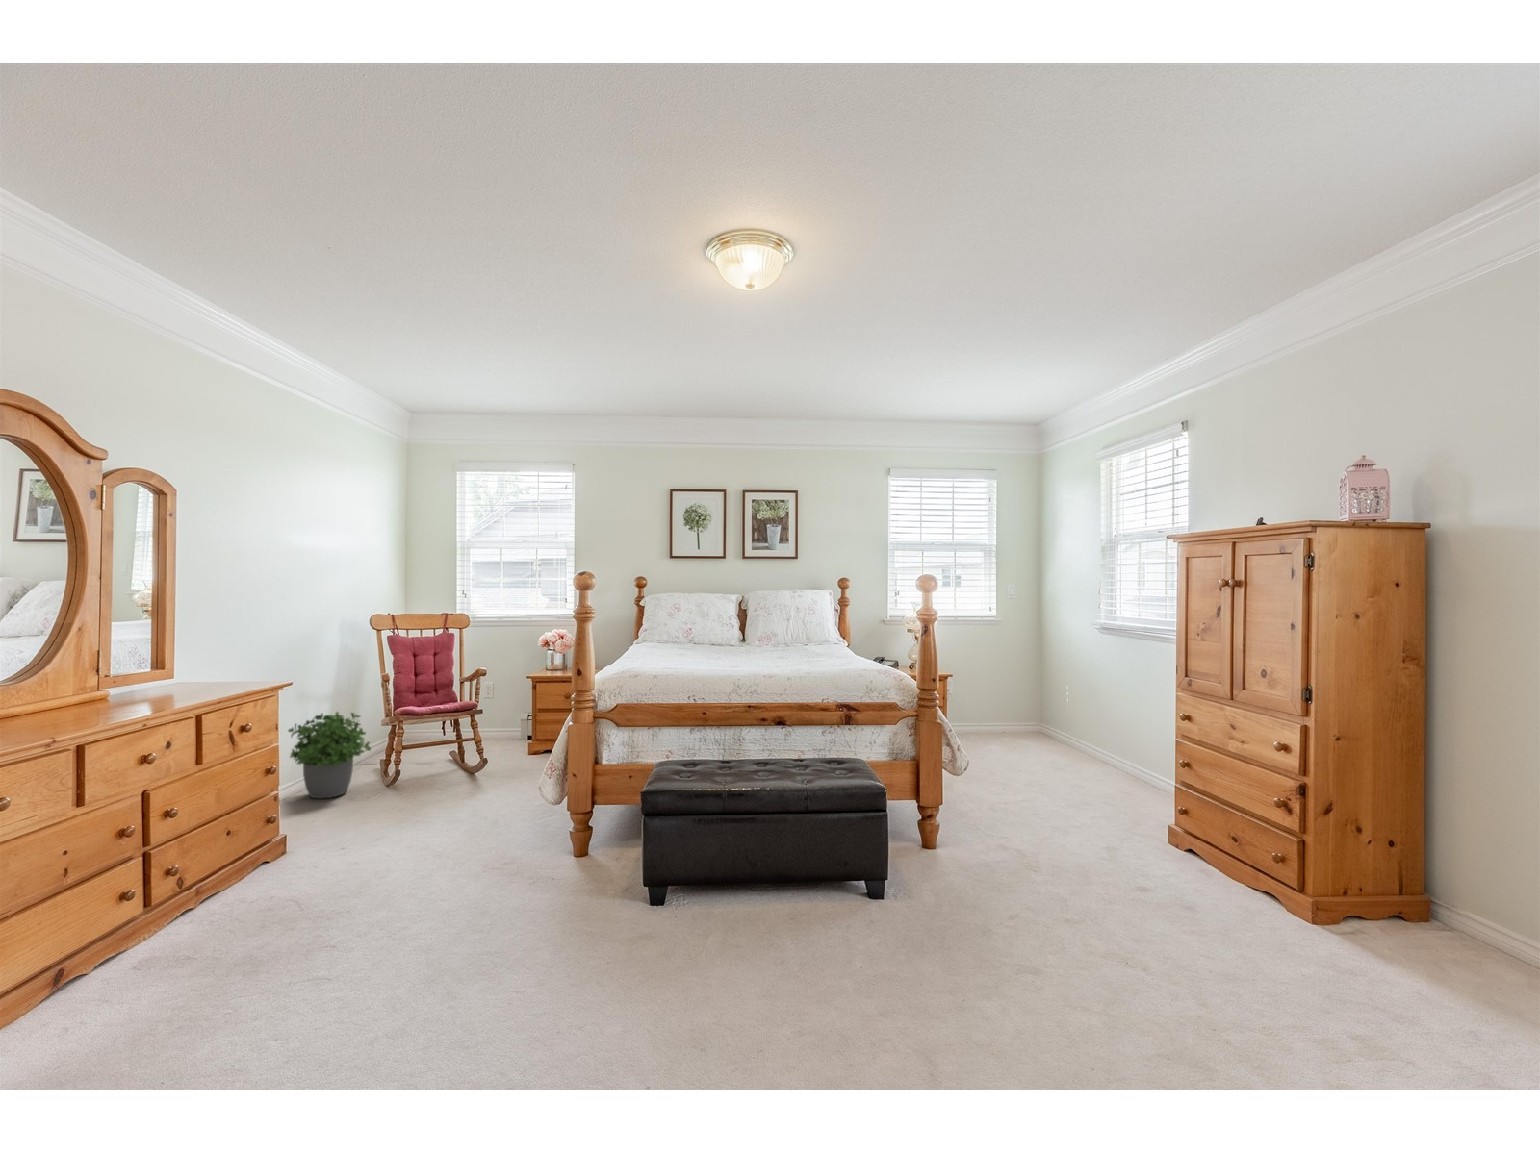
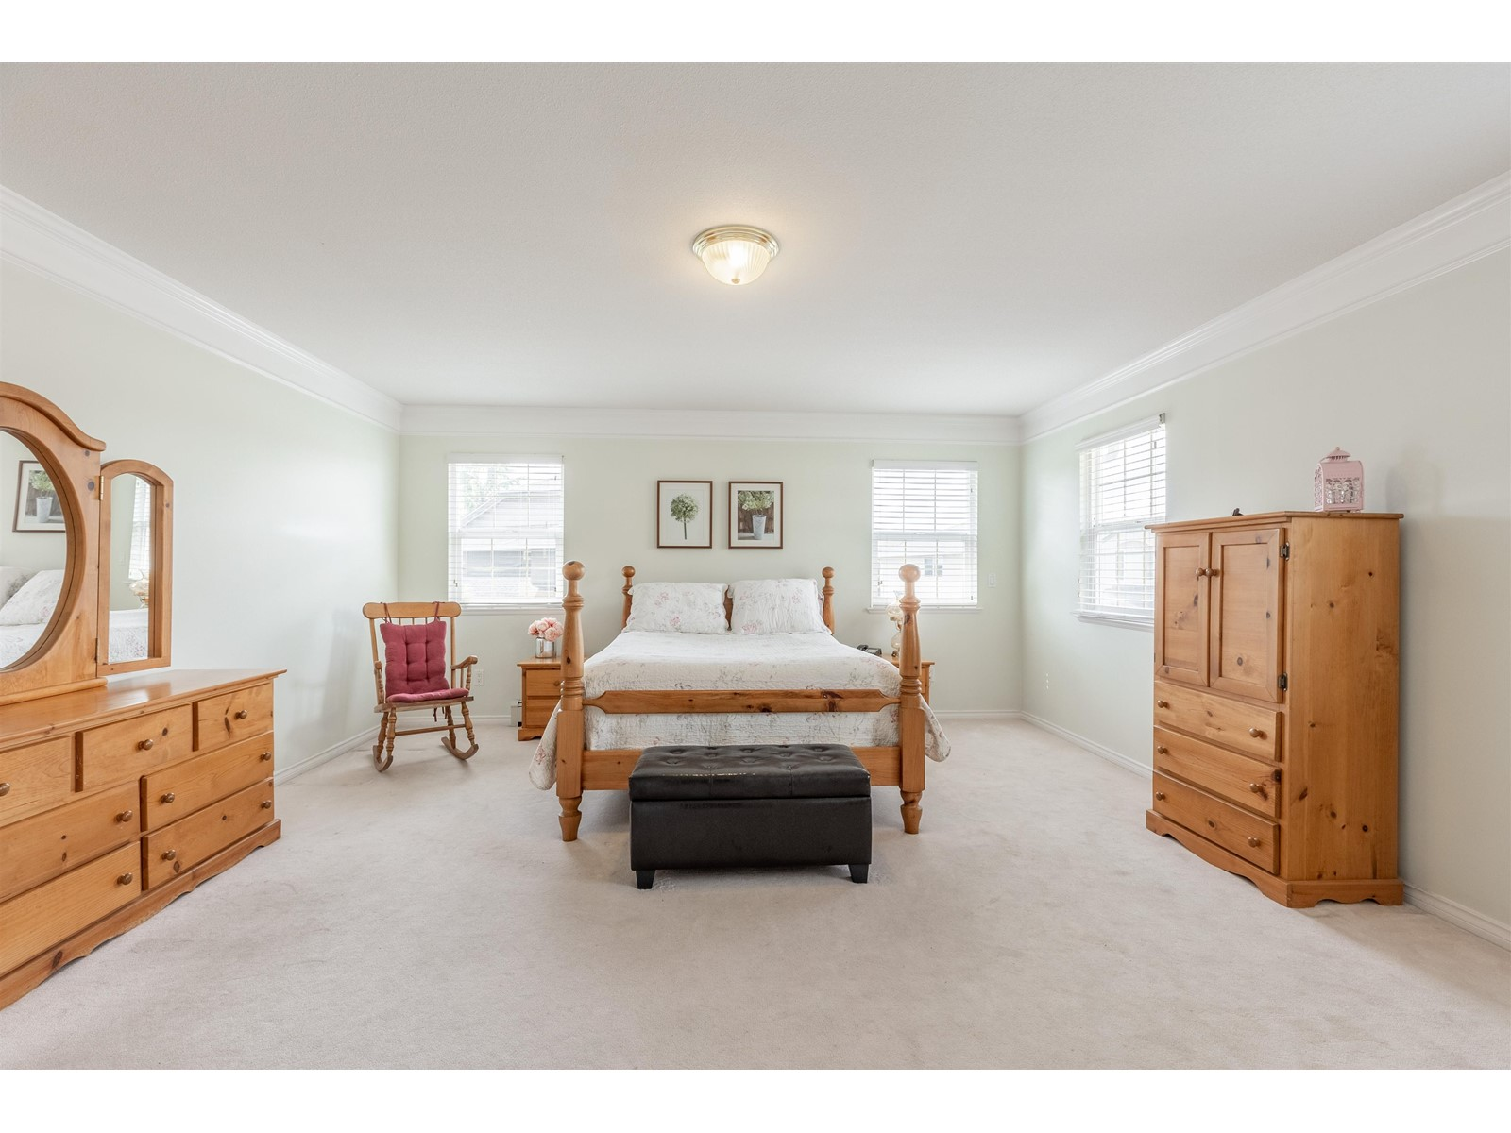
- potted plant (330, 752)
